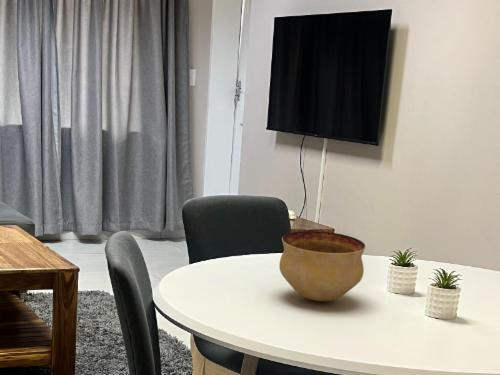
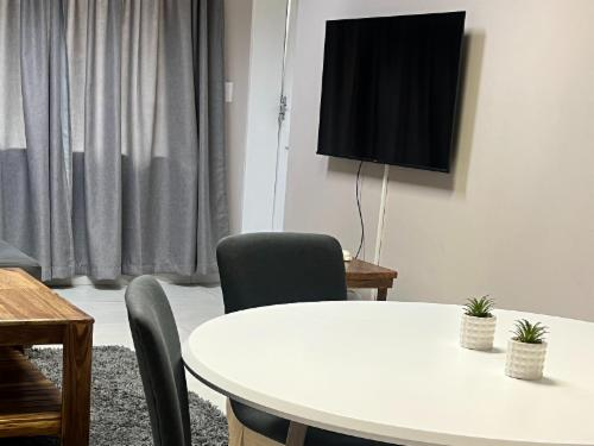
- bowl (321, 270)
